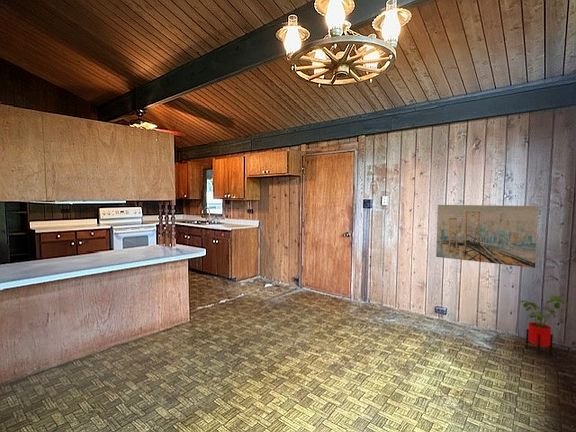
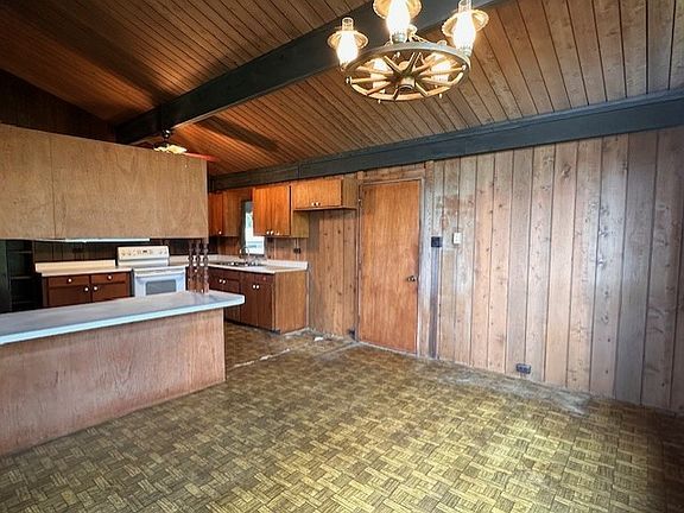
- wall art (482, 233)
- house plant (542, 322)
